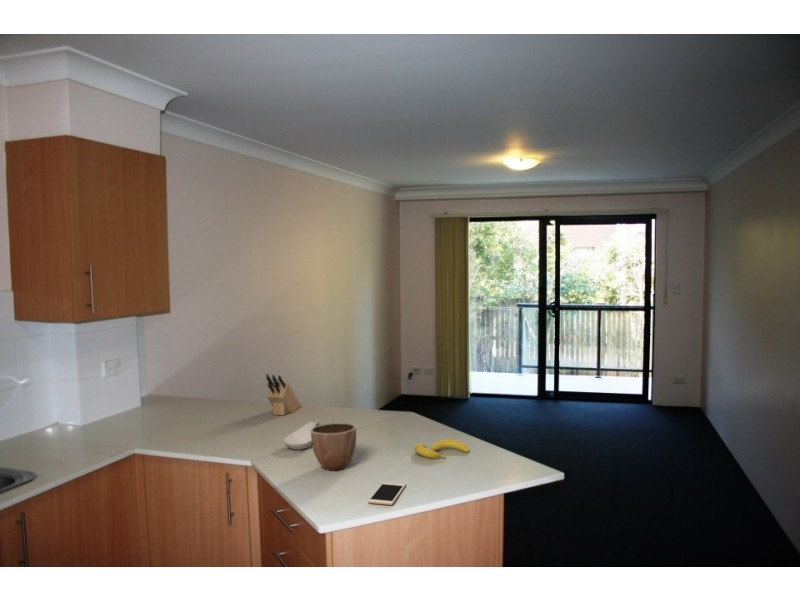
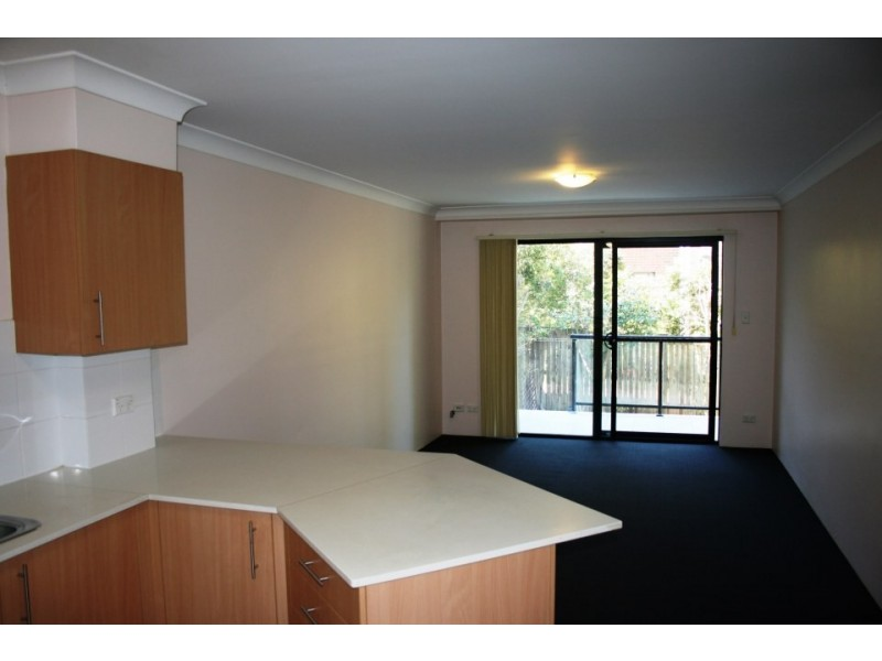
- knife block (282, 391)
- spoon rest (306, 434)
- cell phone (387, 492)
- decorative bowl (334, 448)
- banana (440, 448)
